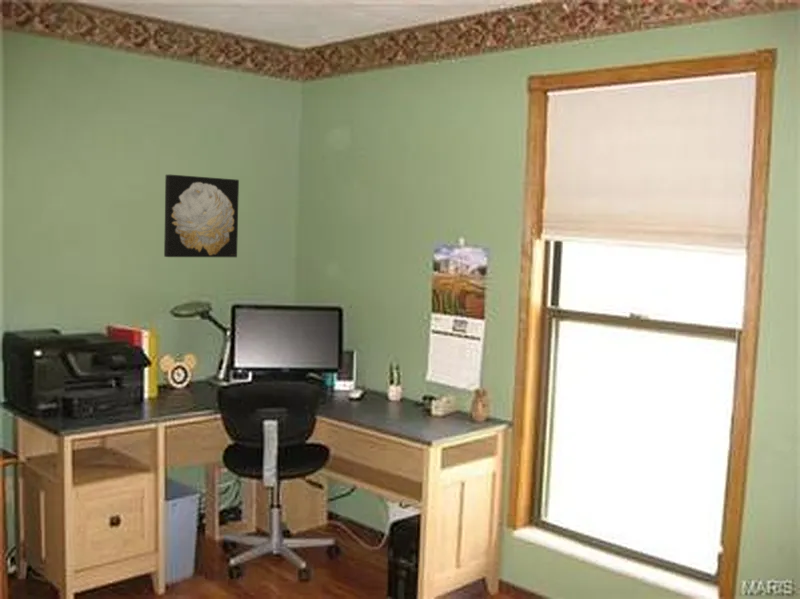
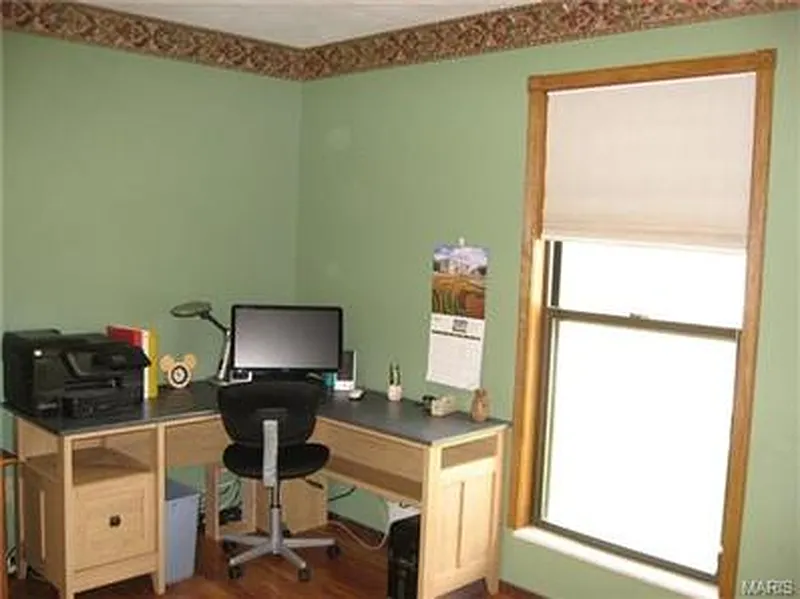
- wall art (202, 217)
